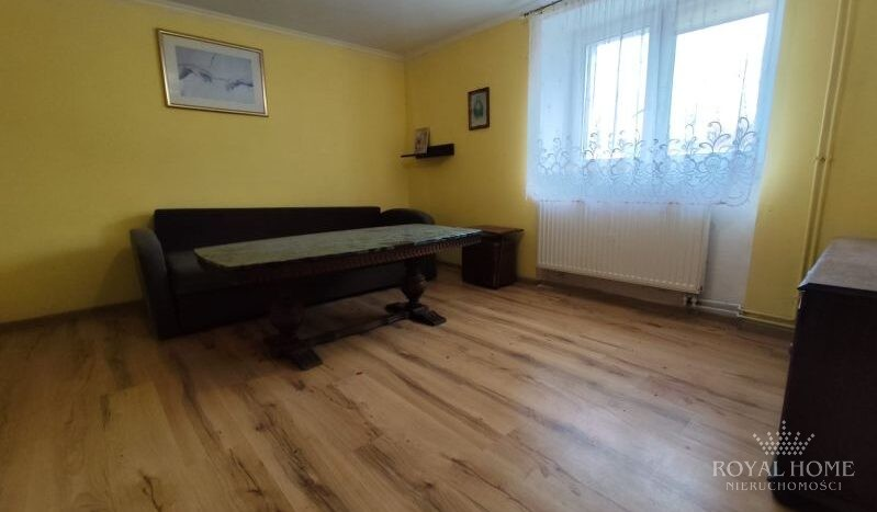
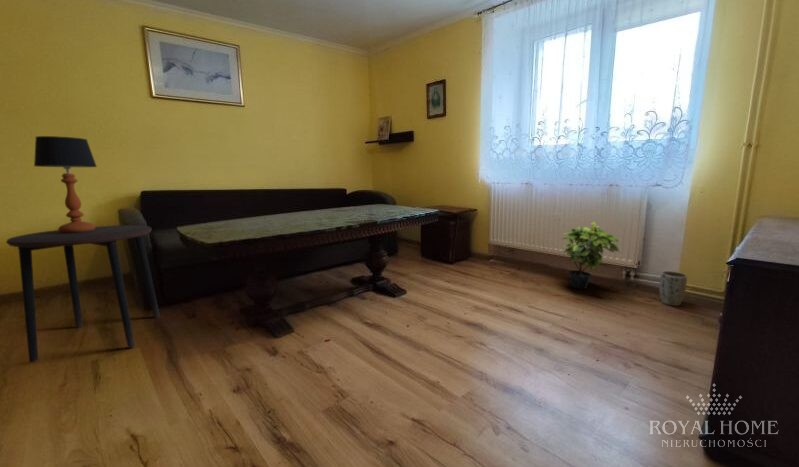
+ table lamp (70, 185)
+ plant pot (672, 288)
+ potted plant (585, 255)
+ side table (78, 290)
